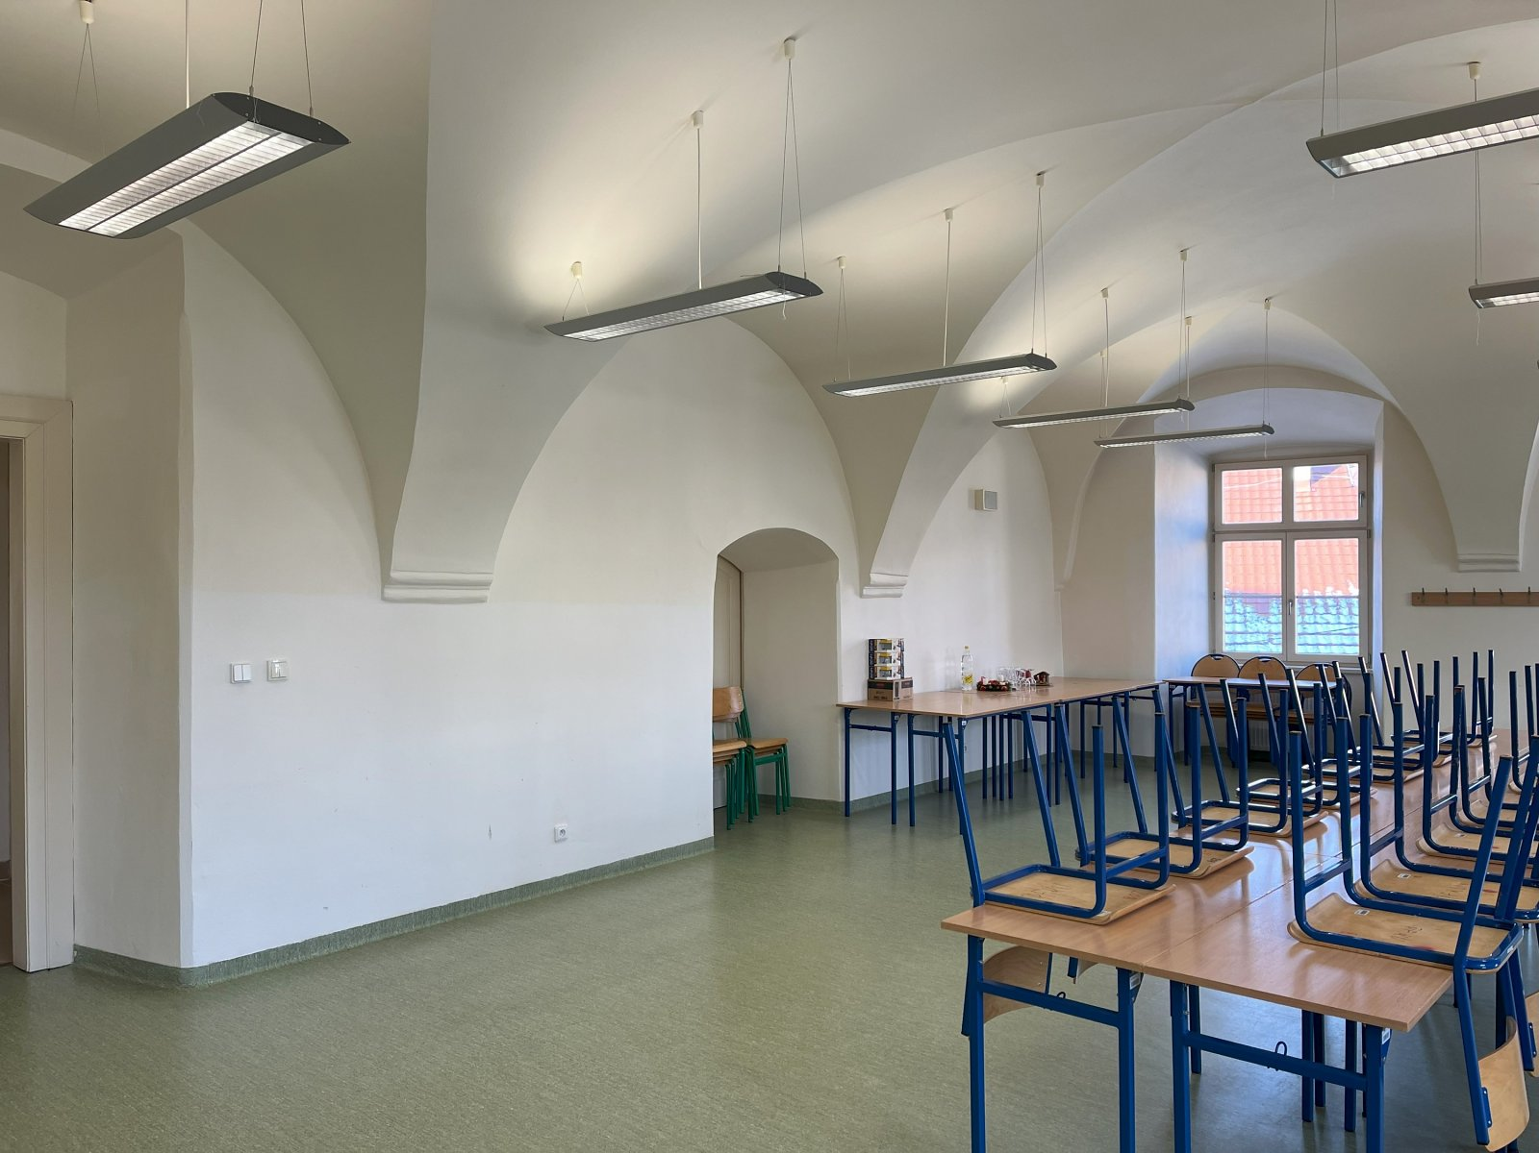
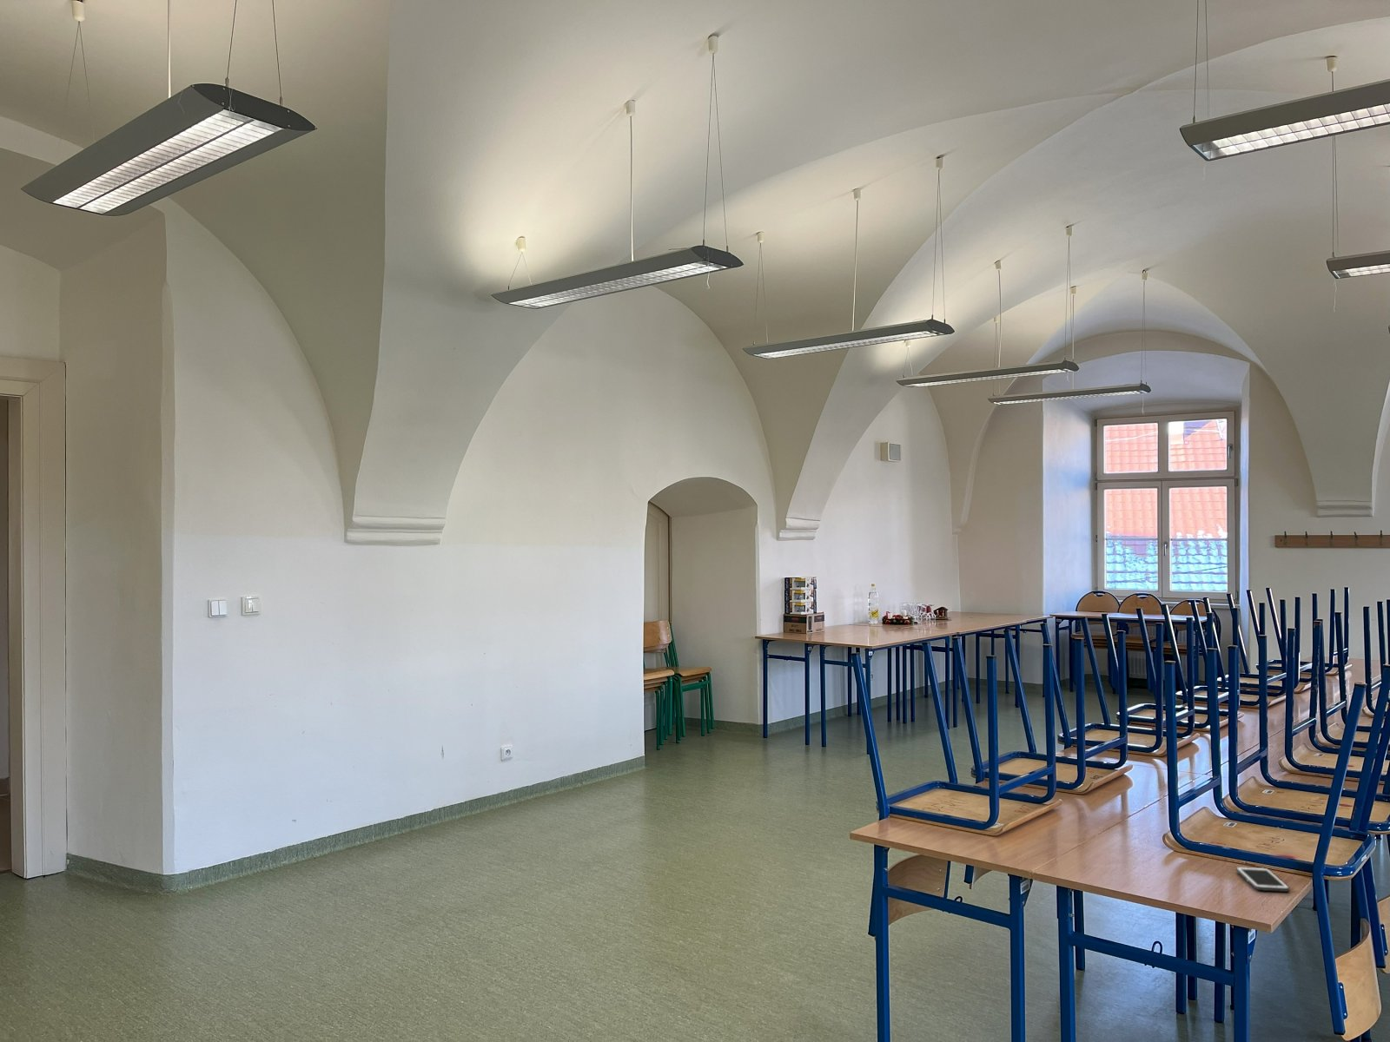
+ cell phone (1262, 879)
